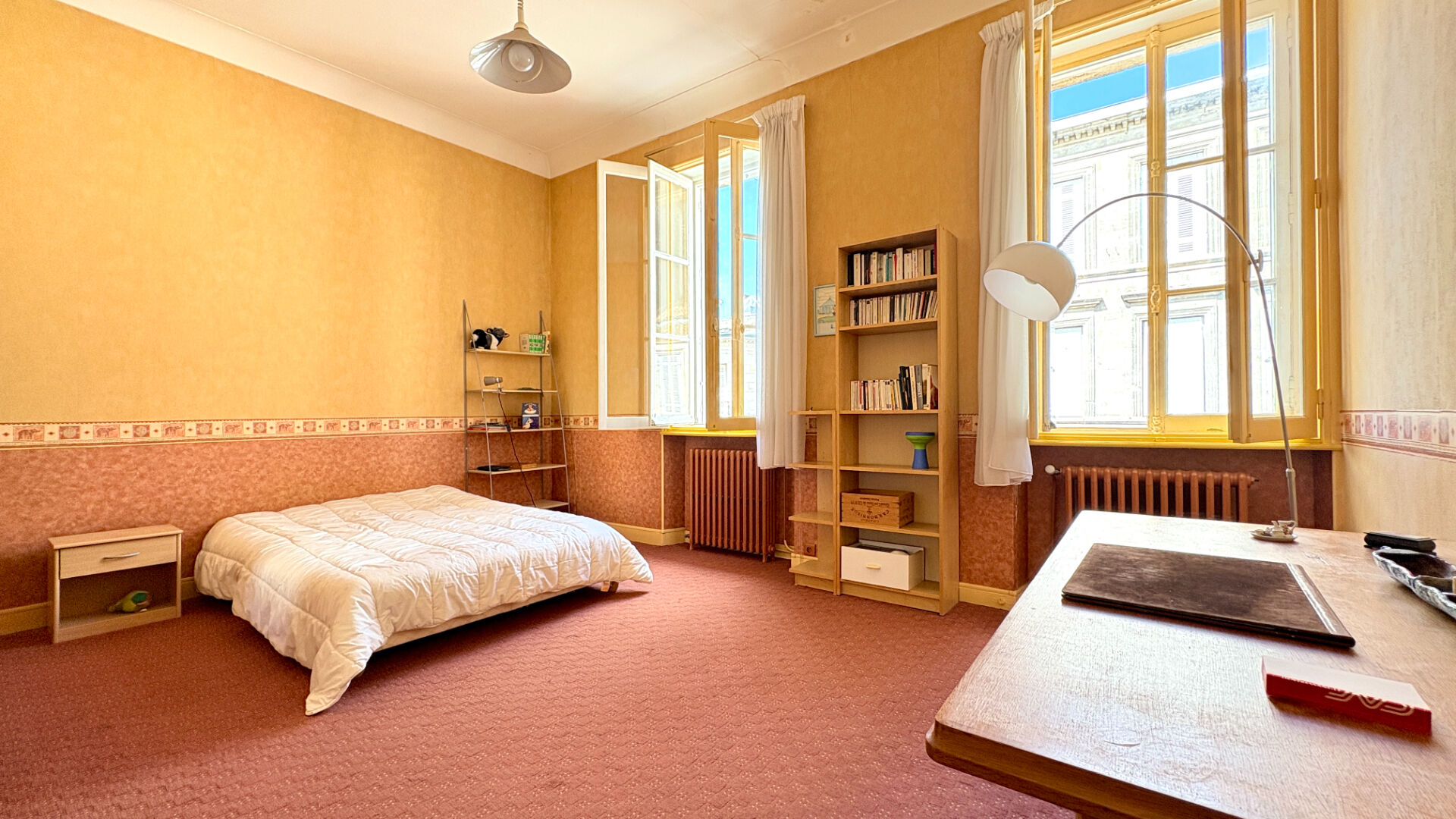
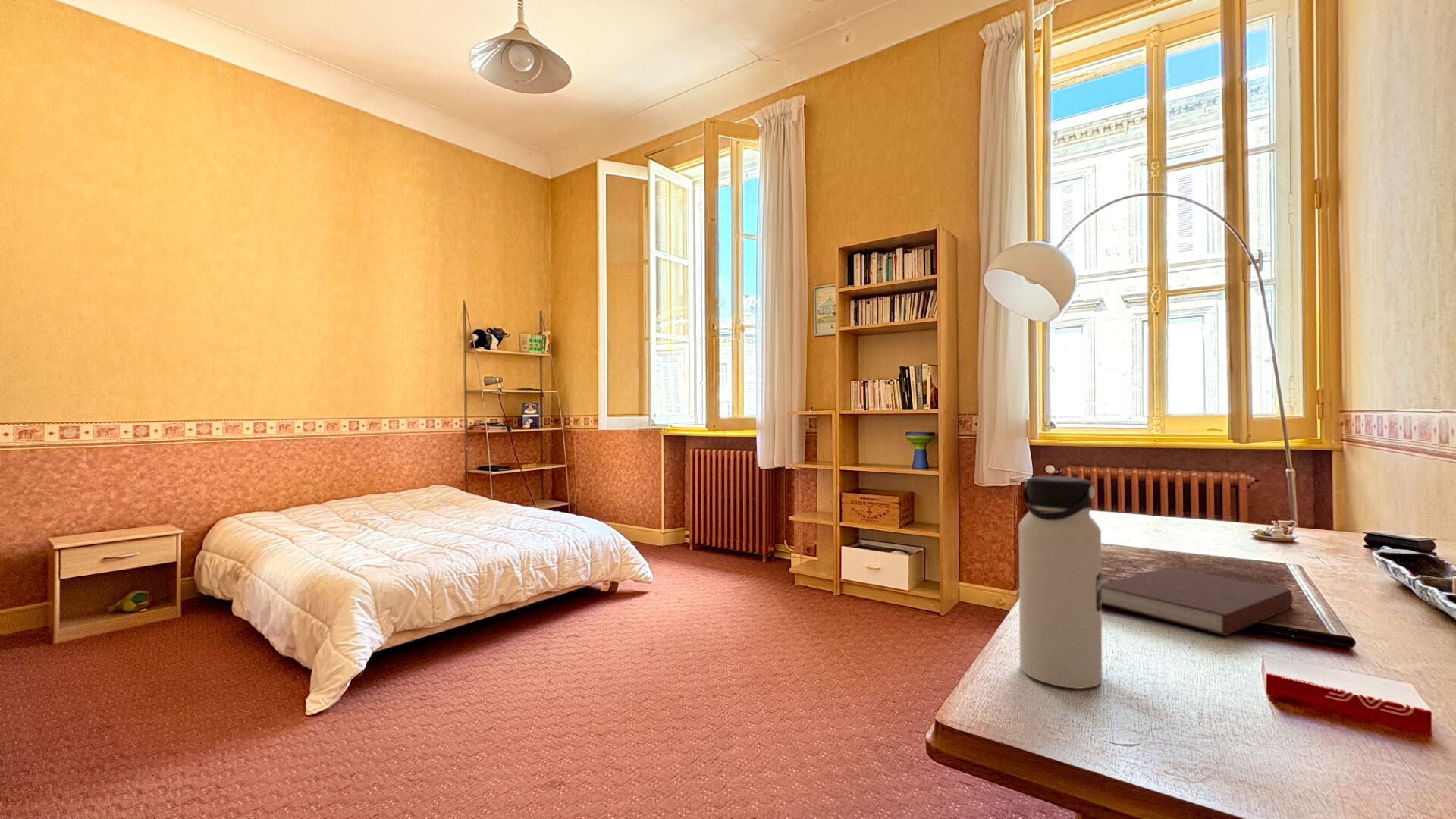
+ water bottle (1059, 576)
+ notebook (1193, 596)
